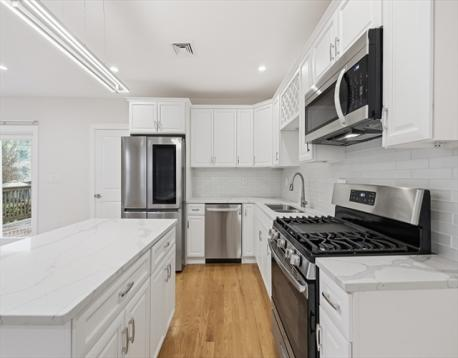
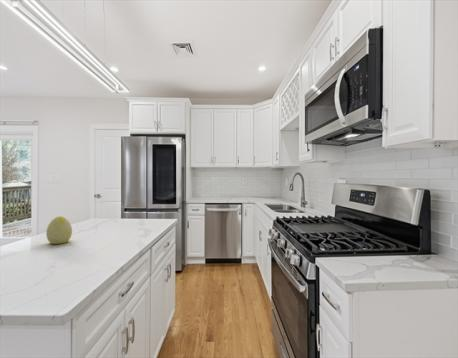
+ decorative egg (59, 229)
